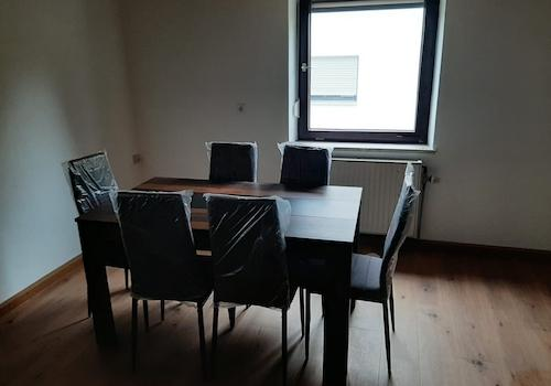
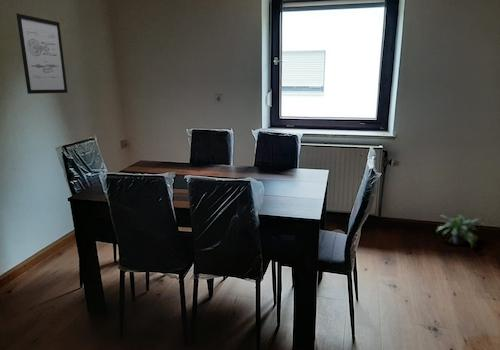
+ potted plant (459, 228)
+ wall art (44, 56)
